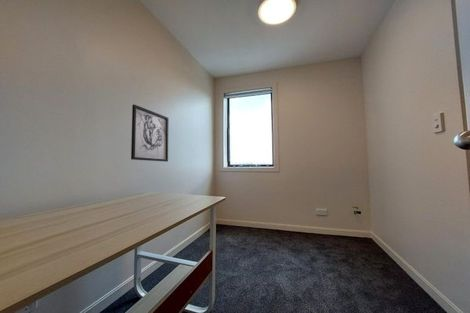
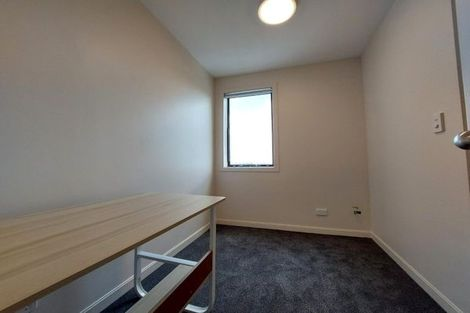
- wall art (152, 136)
